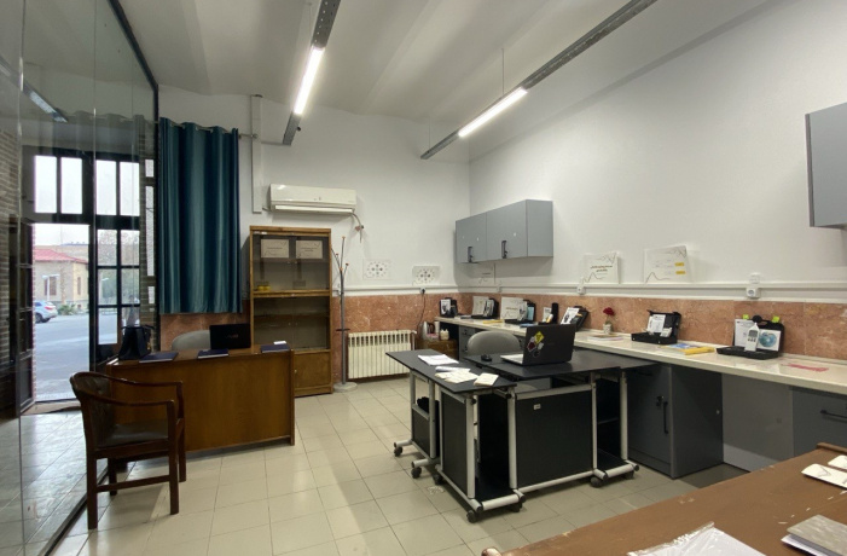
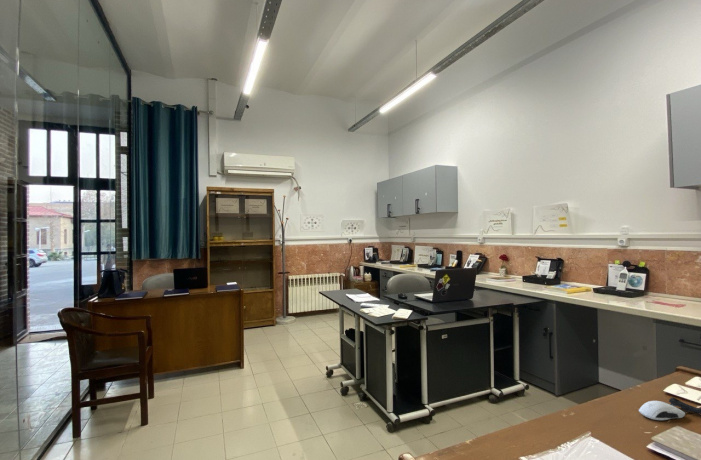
+ computer mouse (669, 408)
